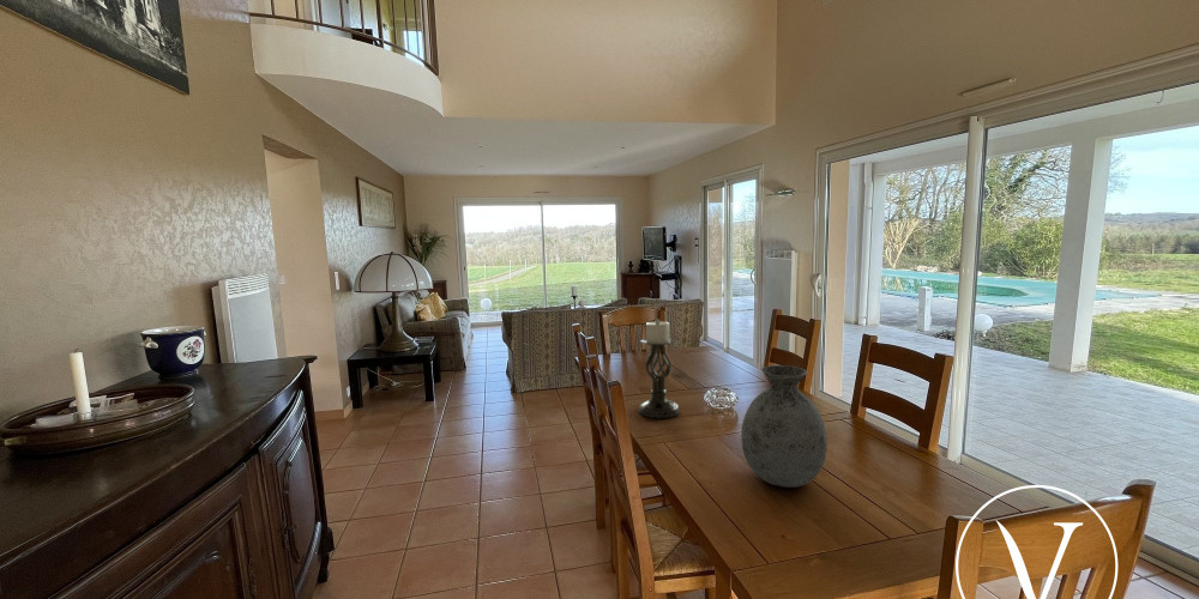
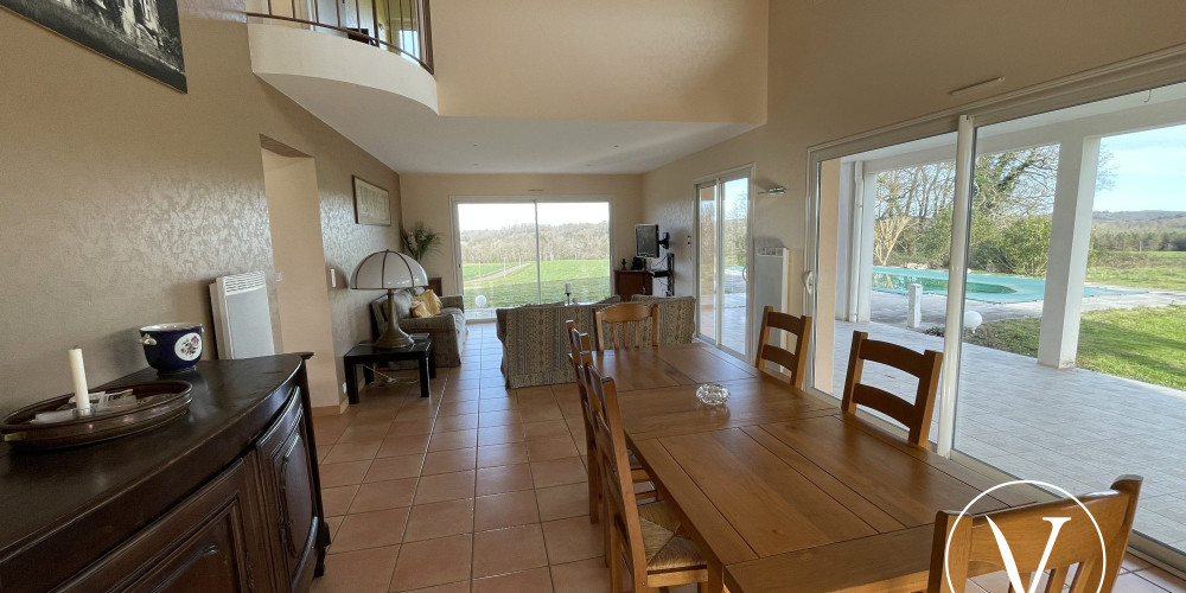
- candle holder (658, 364)
- vase (783, 425)
